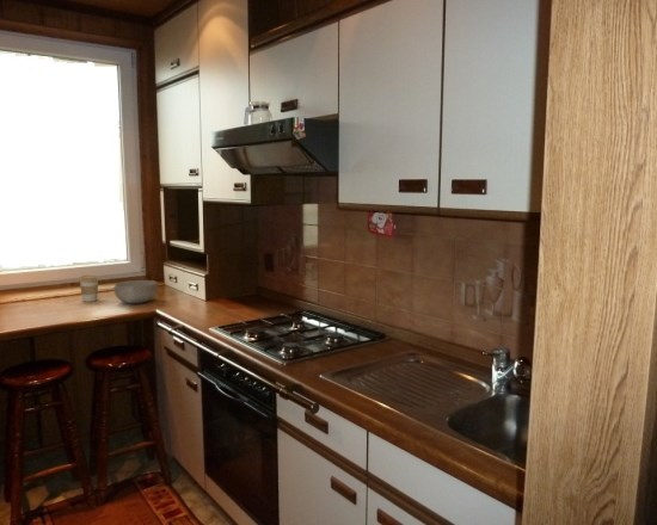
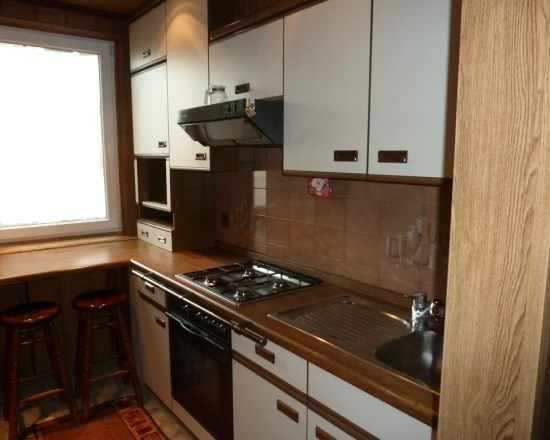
- bowl (136, 292)
- coffee cup (88, 288)
